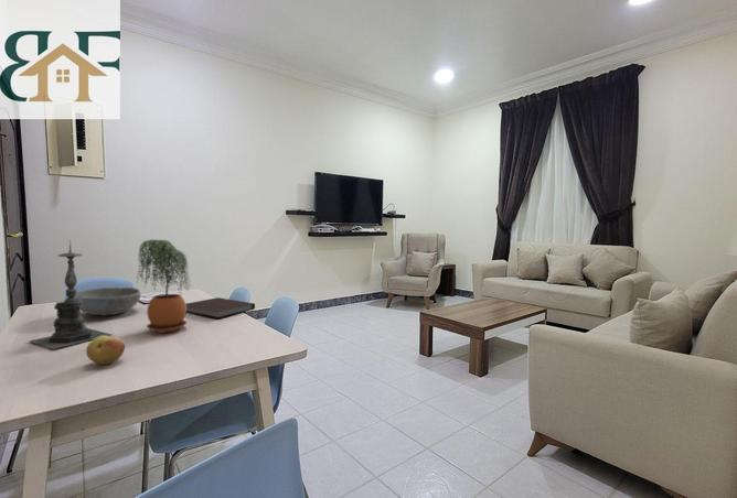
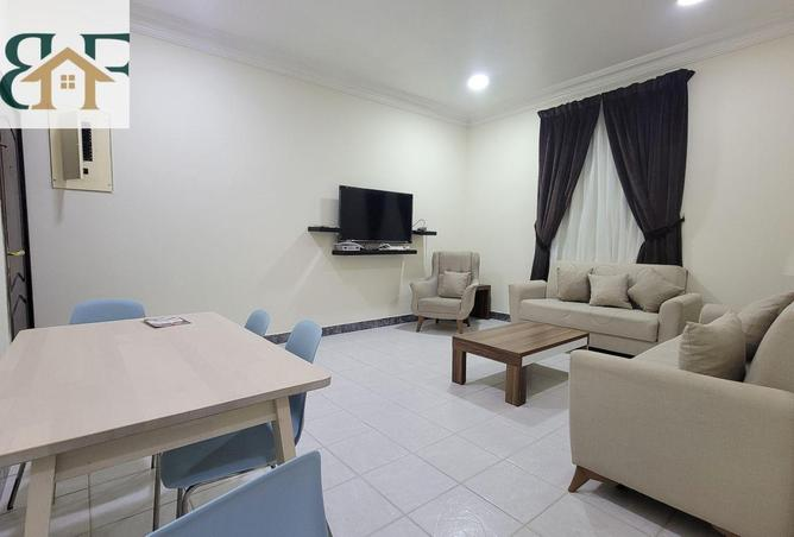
- bowl (107, 302)
- fruit (106, 349)
- notebook (218, 306)
- potted plant (164, 284)
- candle holder (71, 289)
